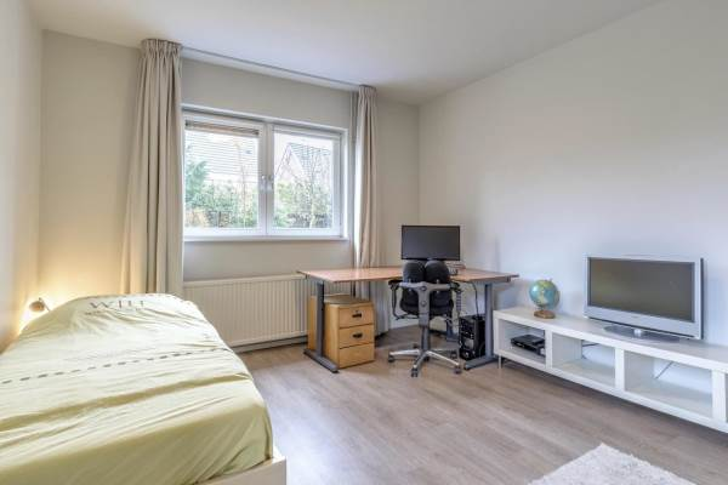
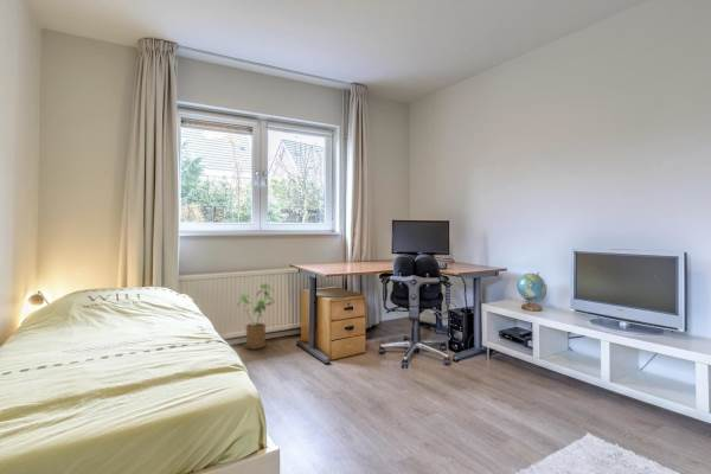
+ house plant (258, 314)
